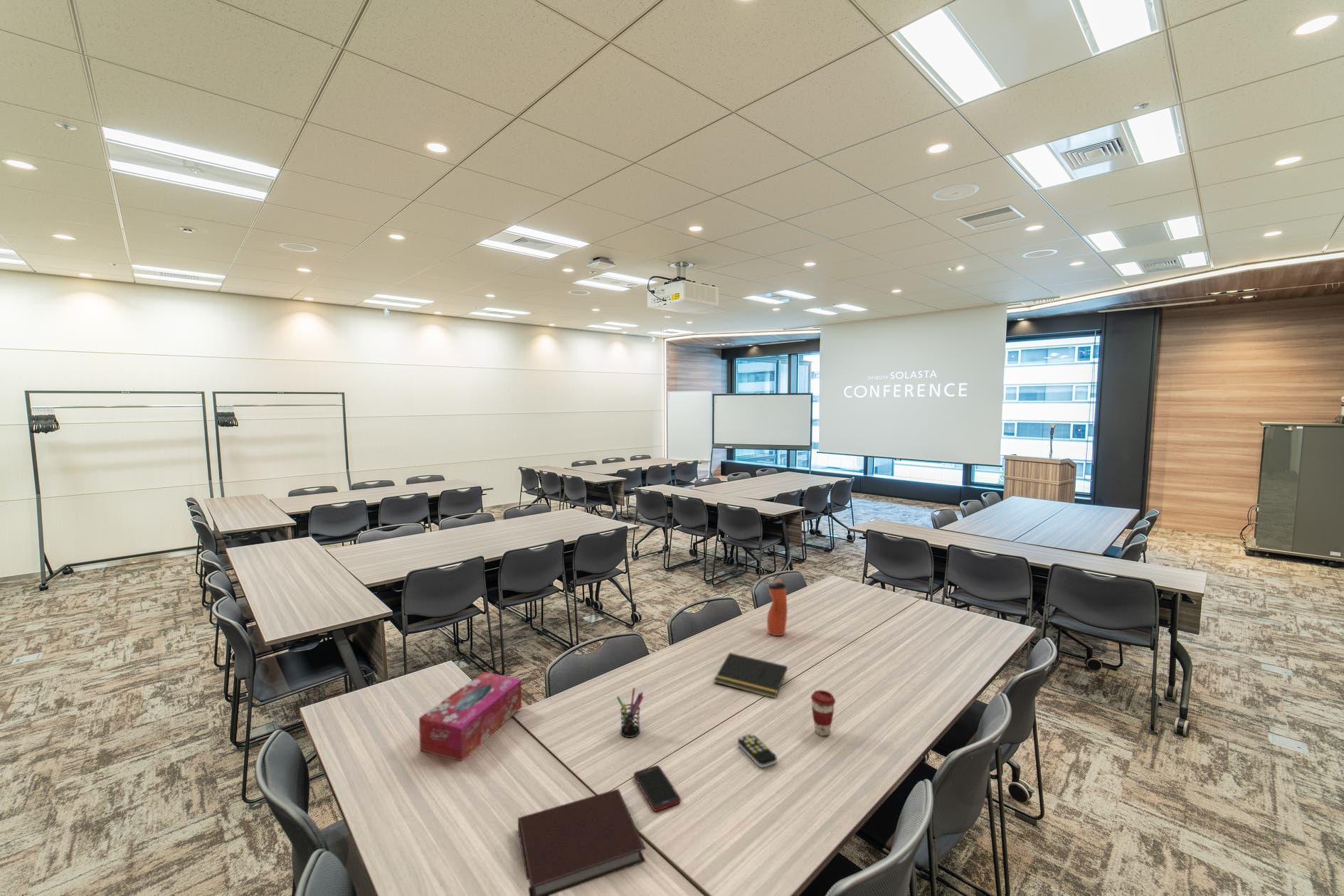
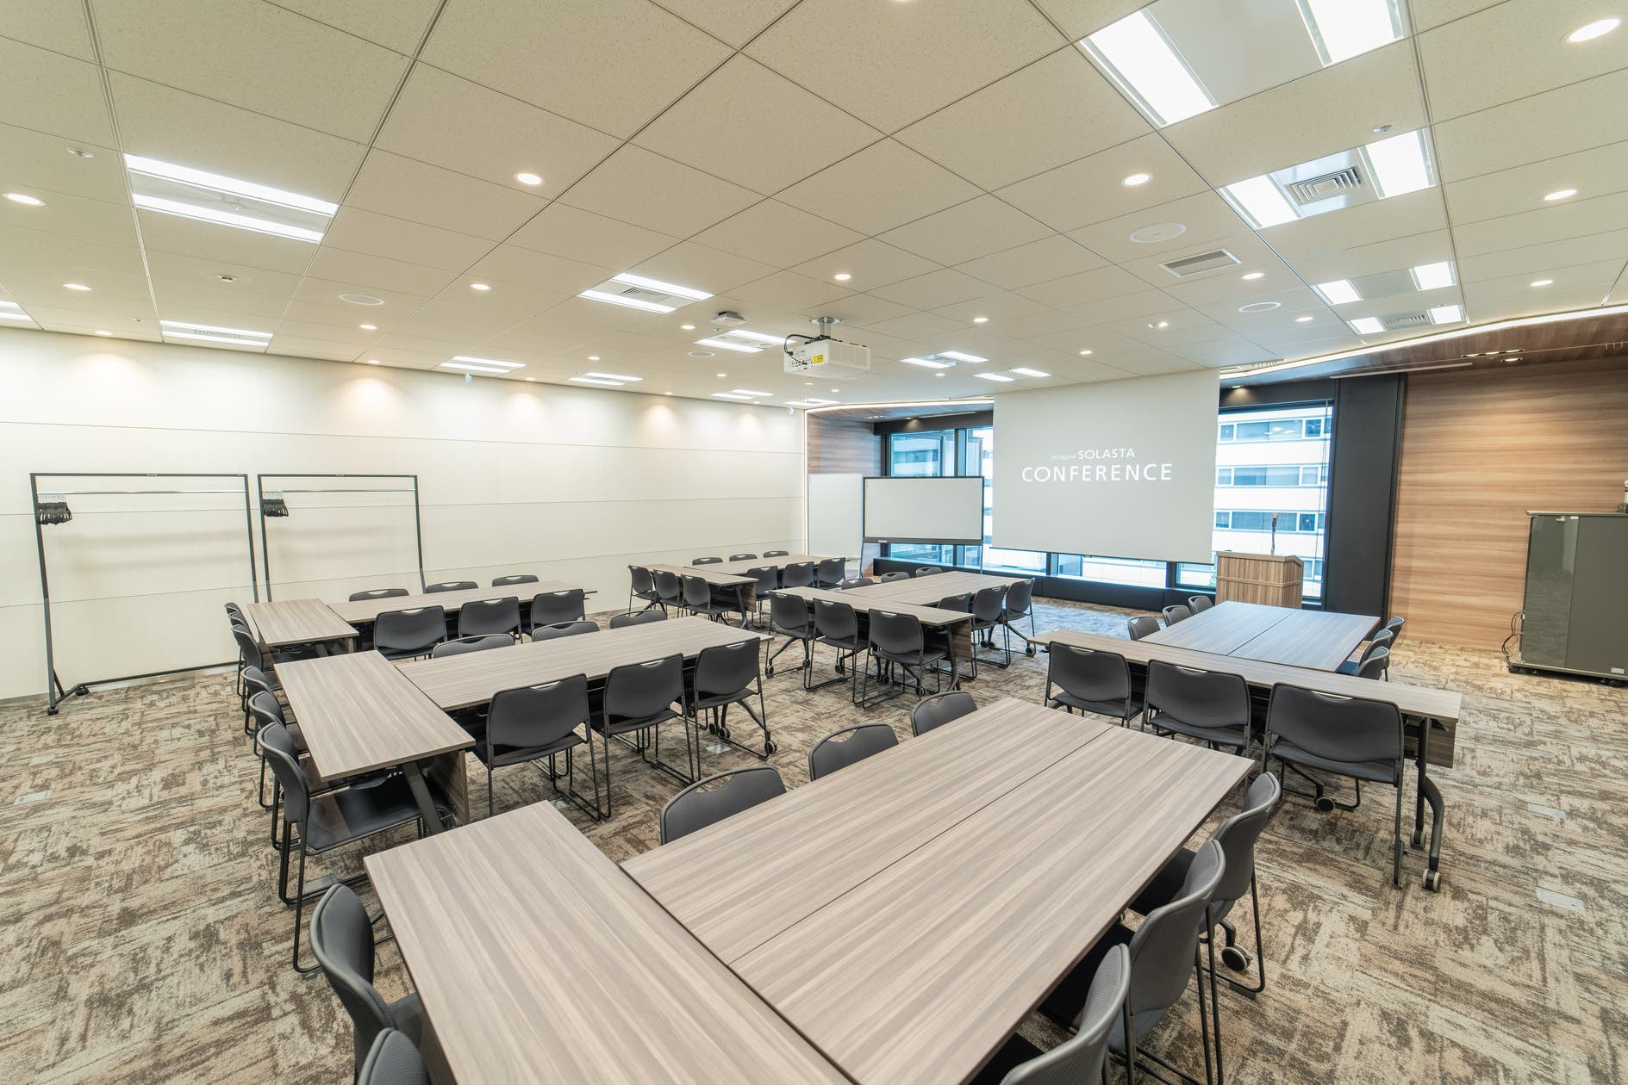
- pen holder (628, 712)
- water bottle (777, 606)
- notebook (579, 838)
- tissue box (474, 712)
- notepad (751, 674)
- coffee cup (822, 713)
- remote control (756, 750)
- cell phone (656, 787)
